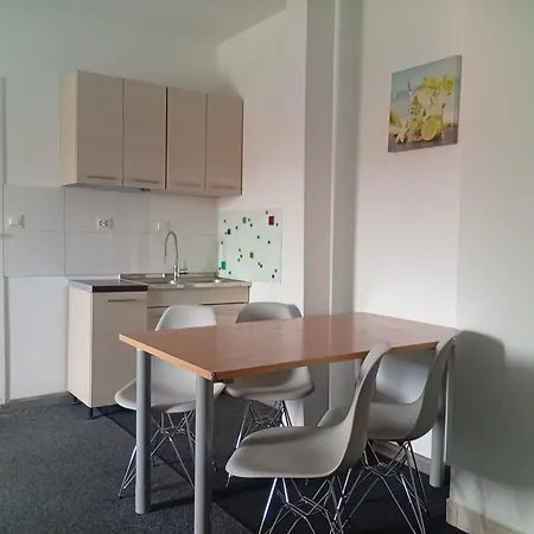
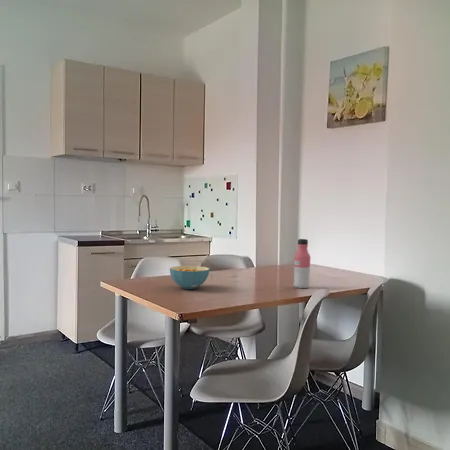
+ cereal bowl (189, 278)
+ water bottle (302, 263)
